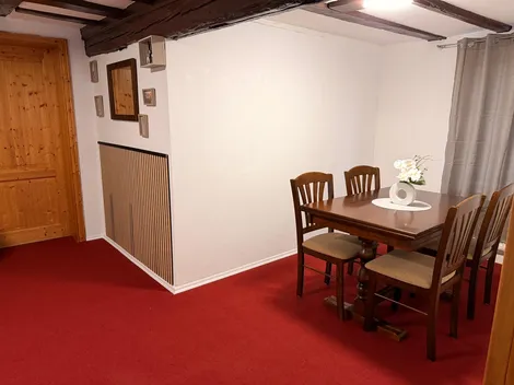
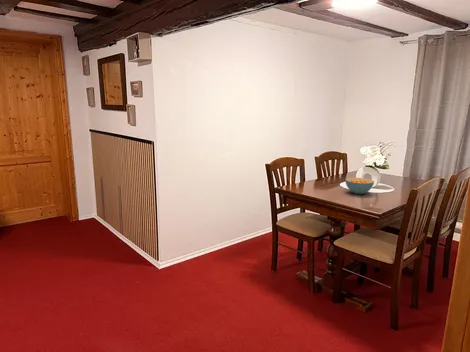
+ cereal bowl (359, 186)
